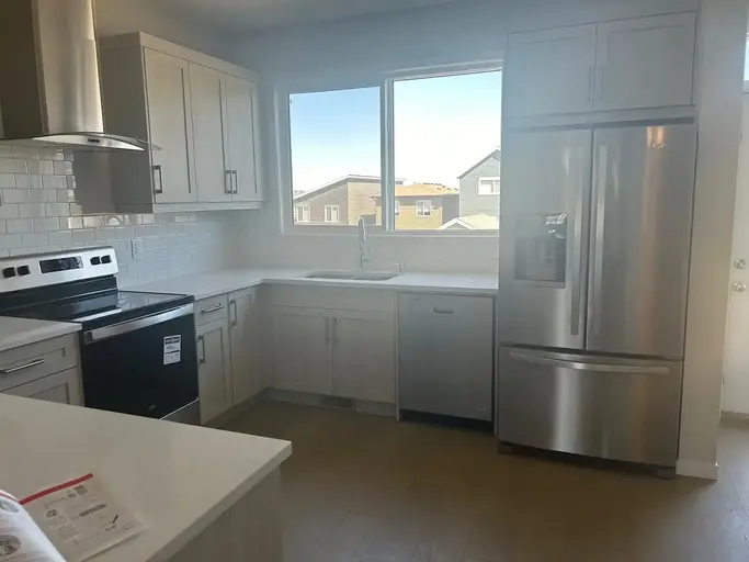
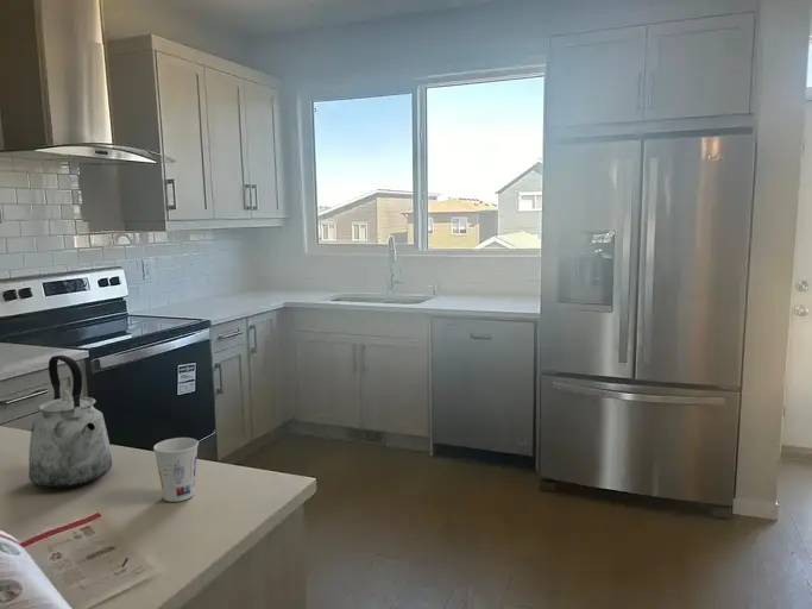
+ cup (177, 470)
+ kettle (73, 421)
